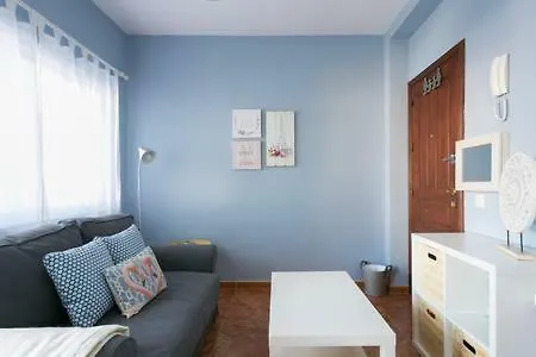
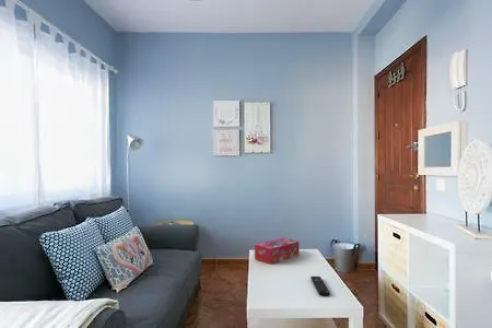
+ tissue box (277, 249)
+ remote control (319, 285)
